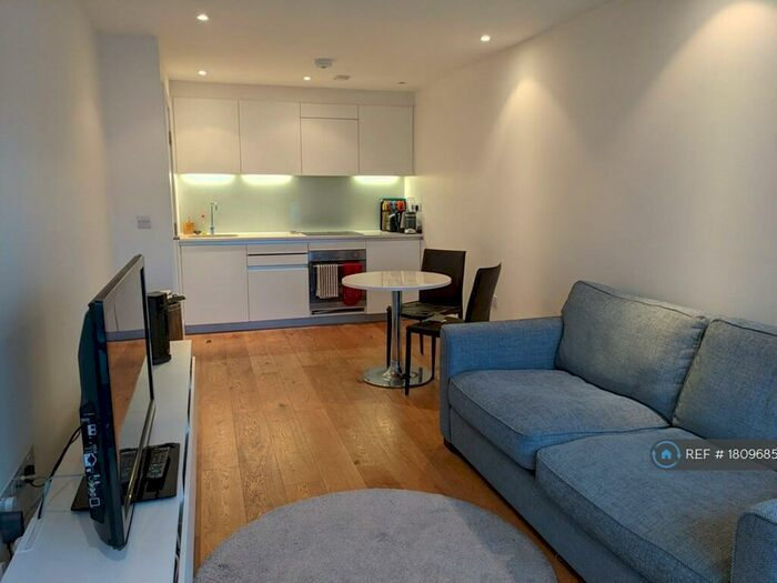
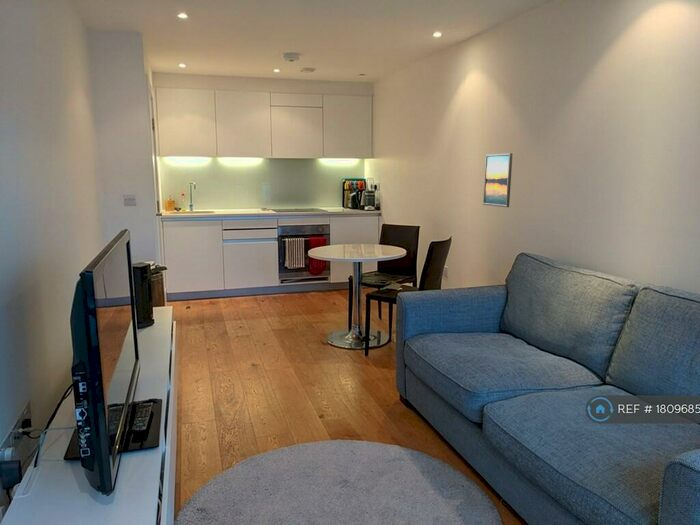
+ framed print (497, 180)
